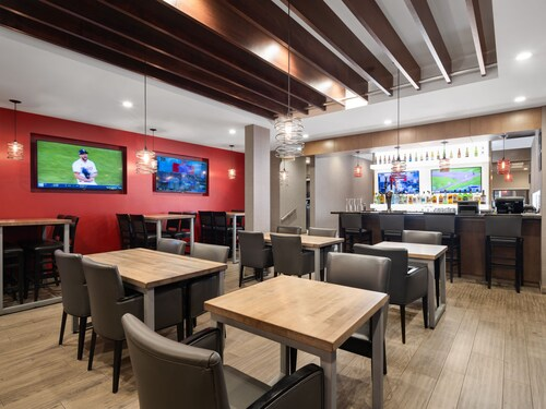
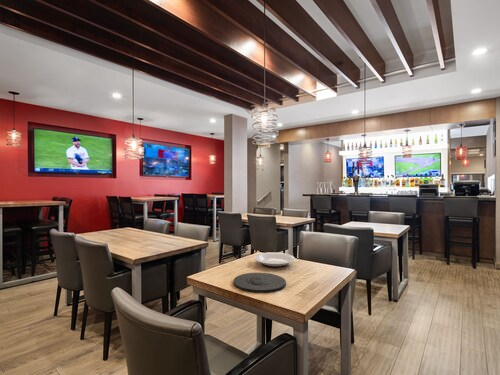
+ plate (259, 280)
+ plate (274, 260)
